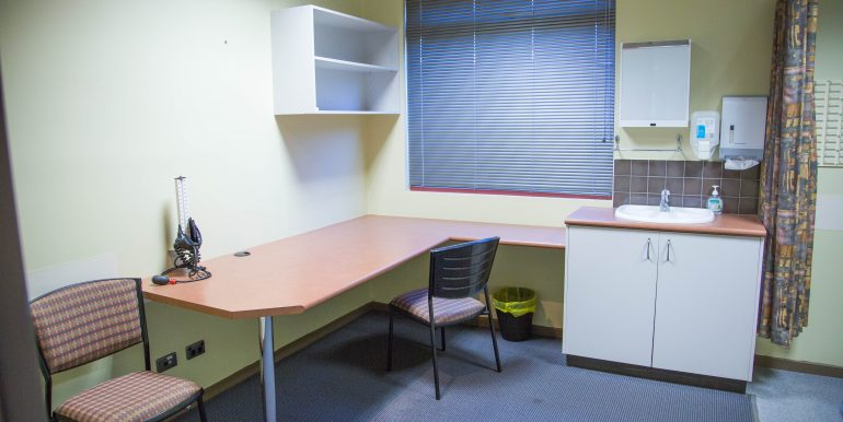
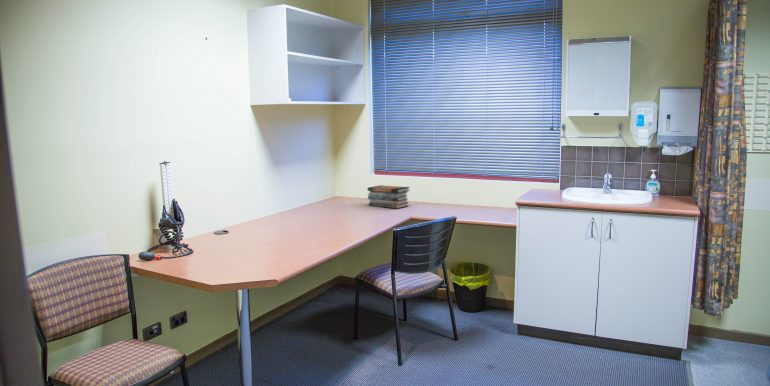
+ book stack (388, 196)
